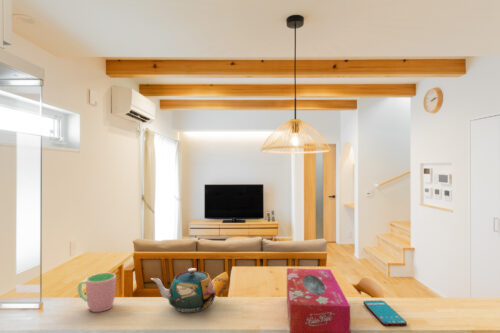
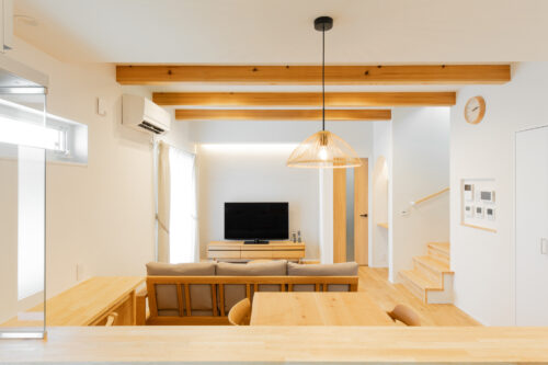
- tissue box (313, 300)
- smartphone (383, 312)
- teapot (189, 287)
- cup (96, 292)
